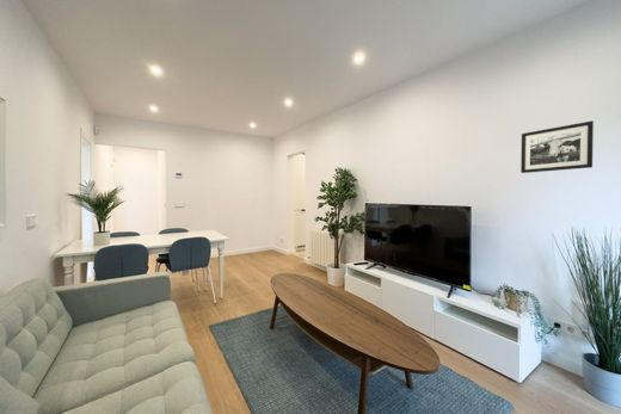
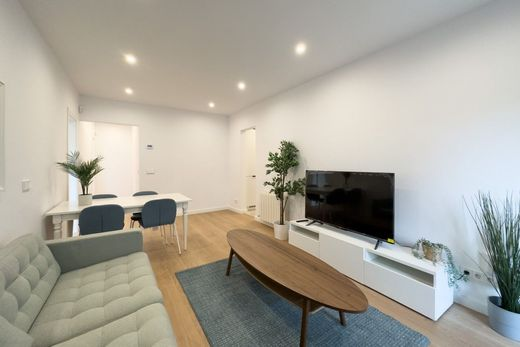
- picture frame (554, 149)
